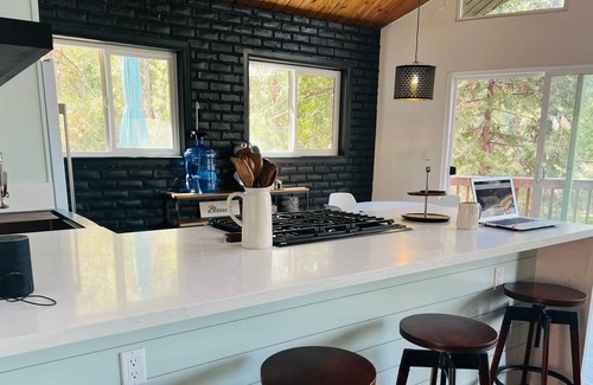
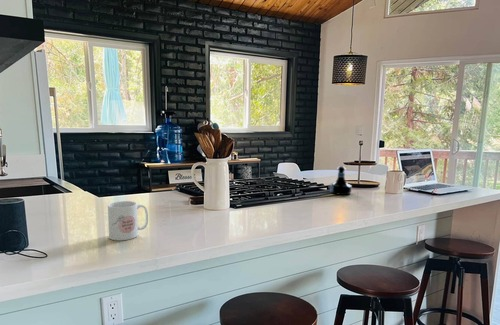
+ tequila bottle (341, 179)
+ mug (128, 219)
